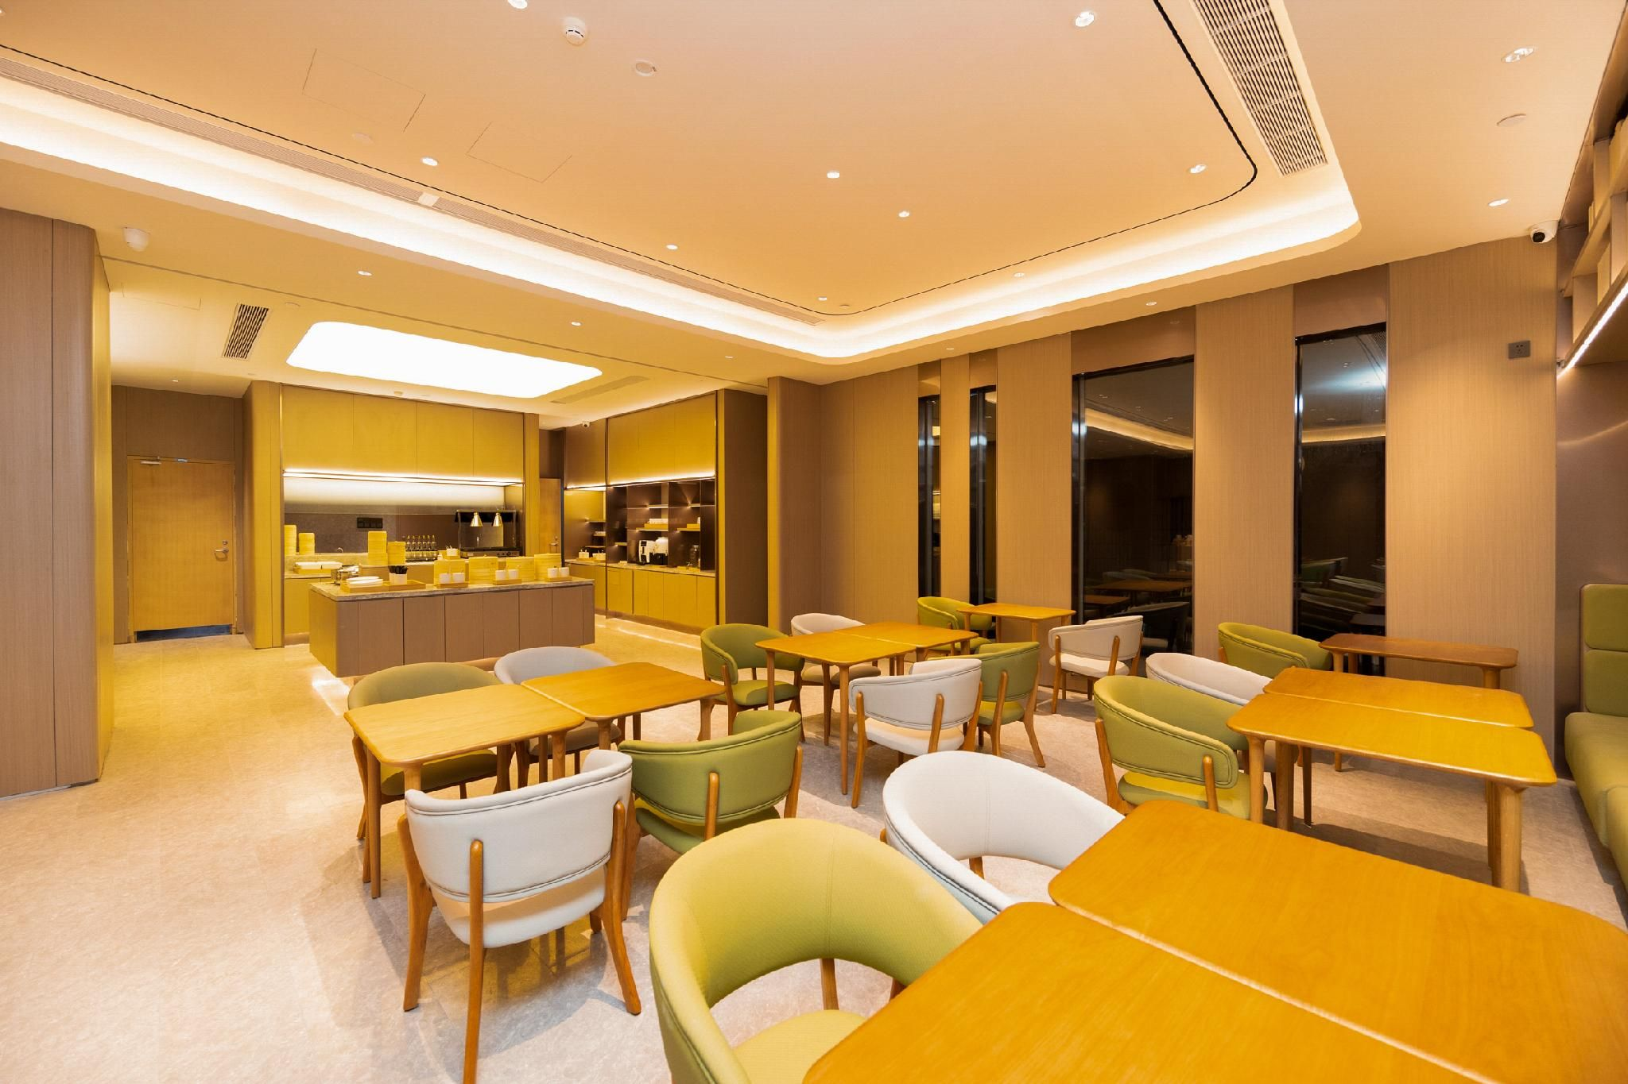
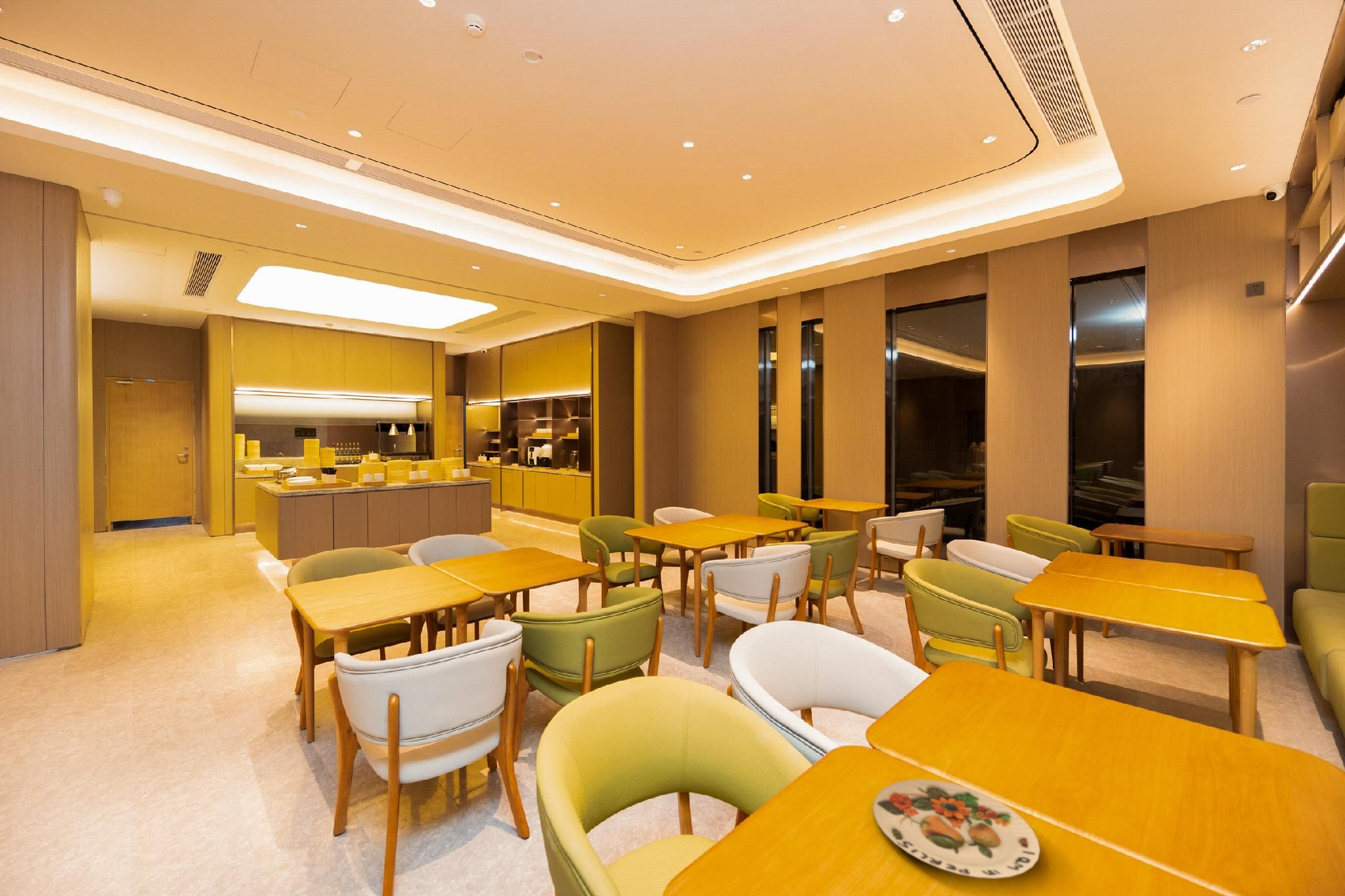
+ plate (952, 825)
